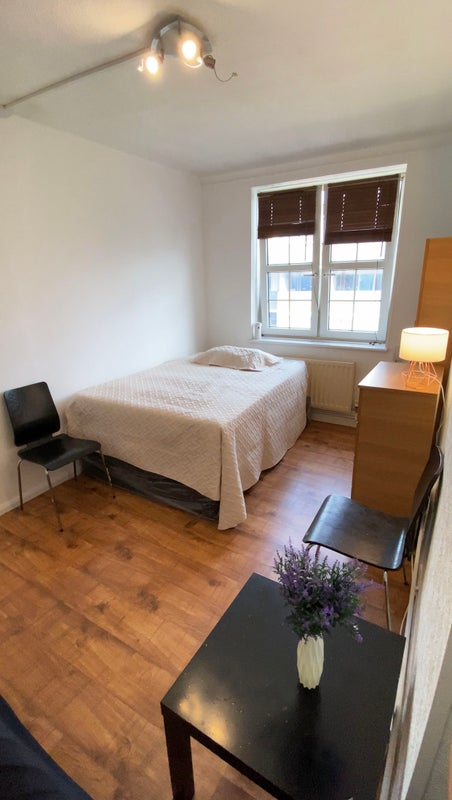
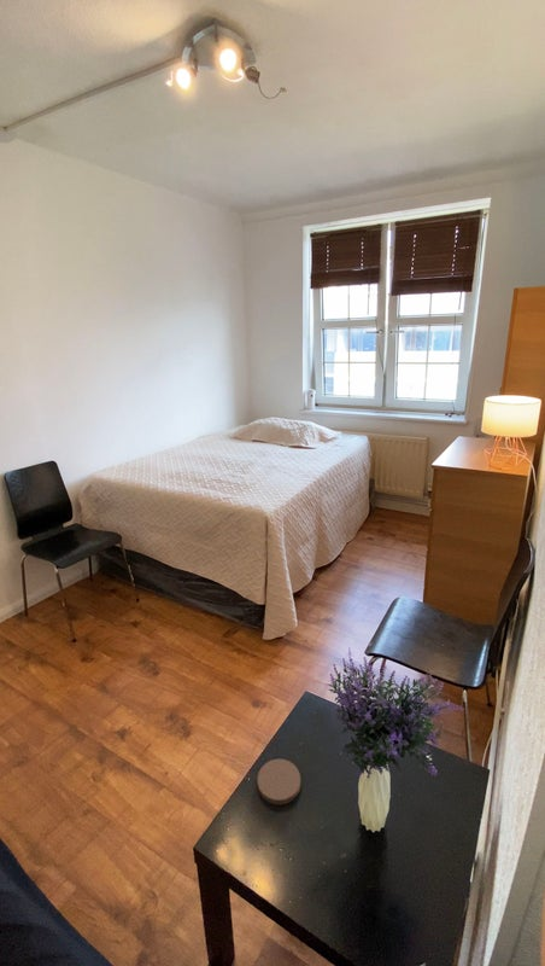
+ coaster (279, 780)
